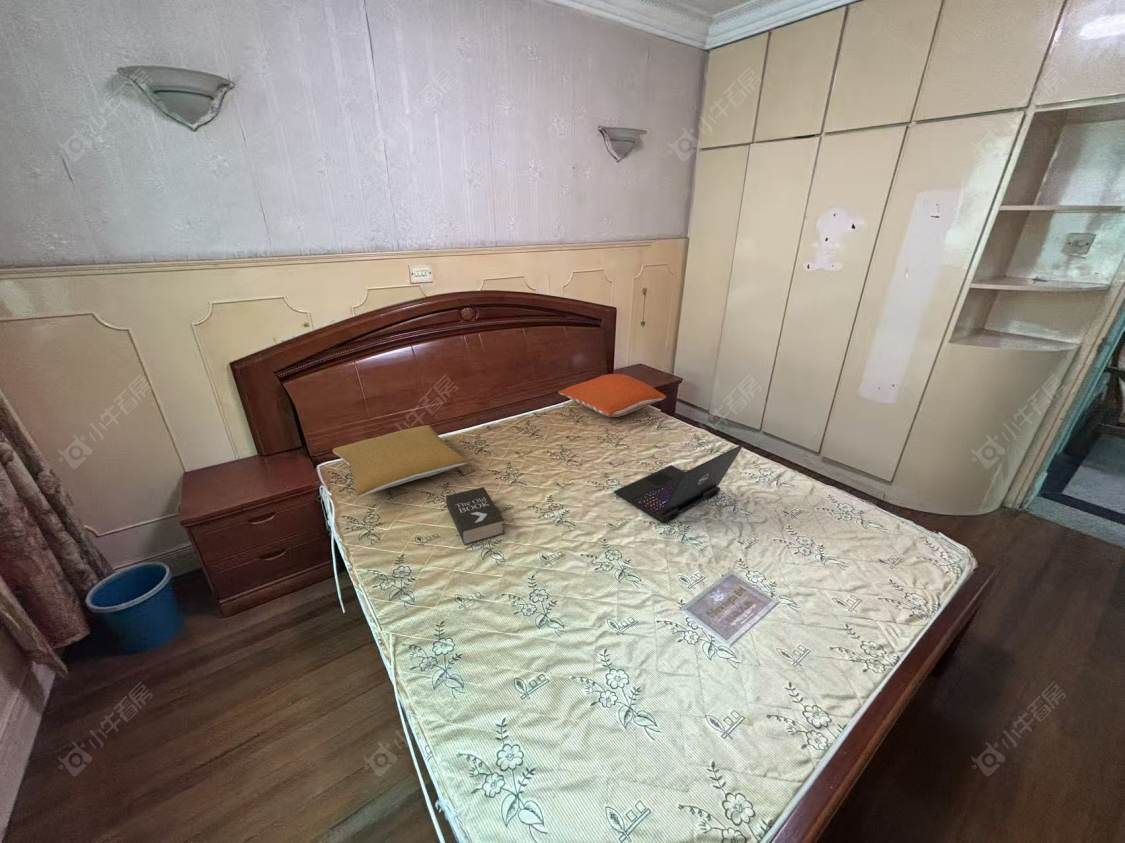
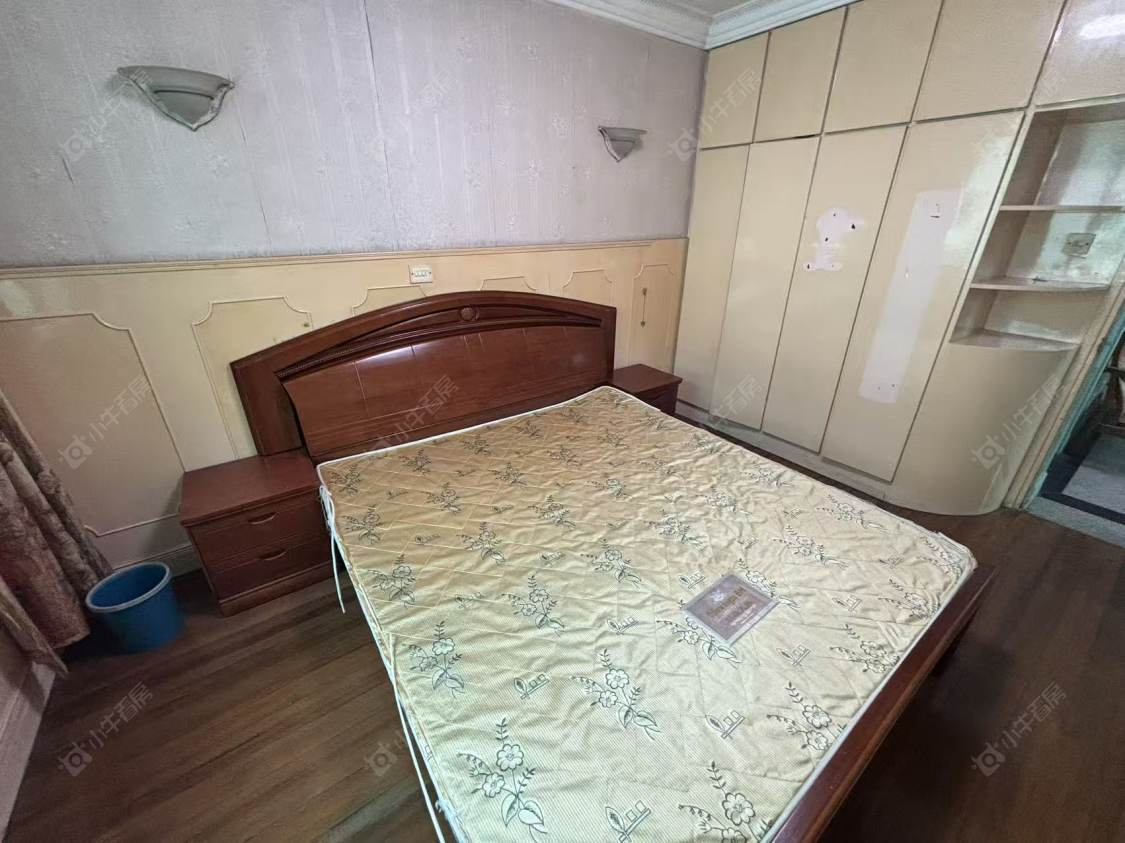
- pillow (398, 457)
- laptop (676, 470)
- book (474, 514)
- pillow (611, 394)
